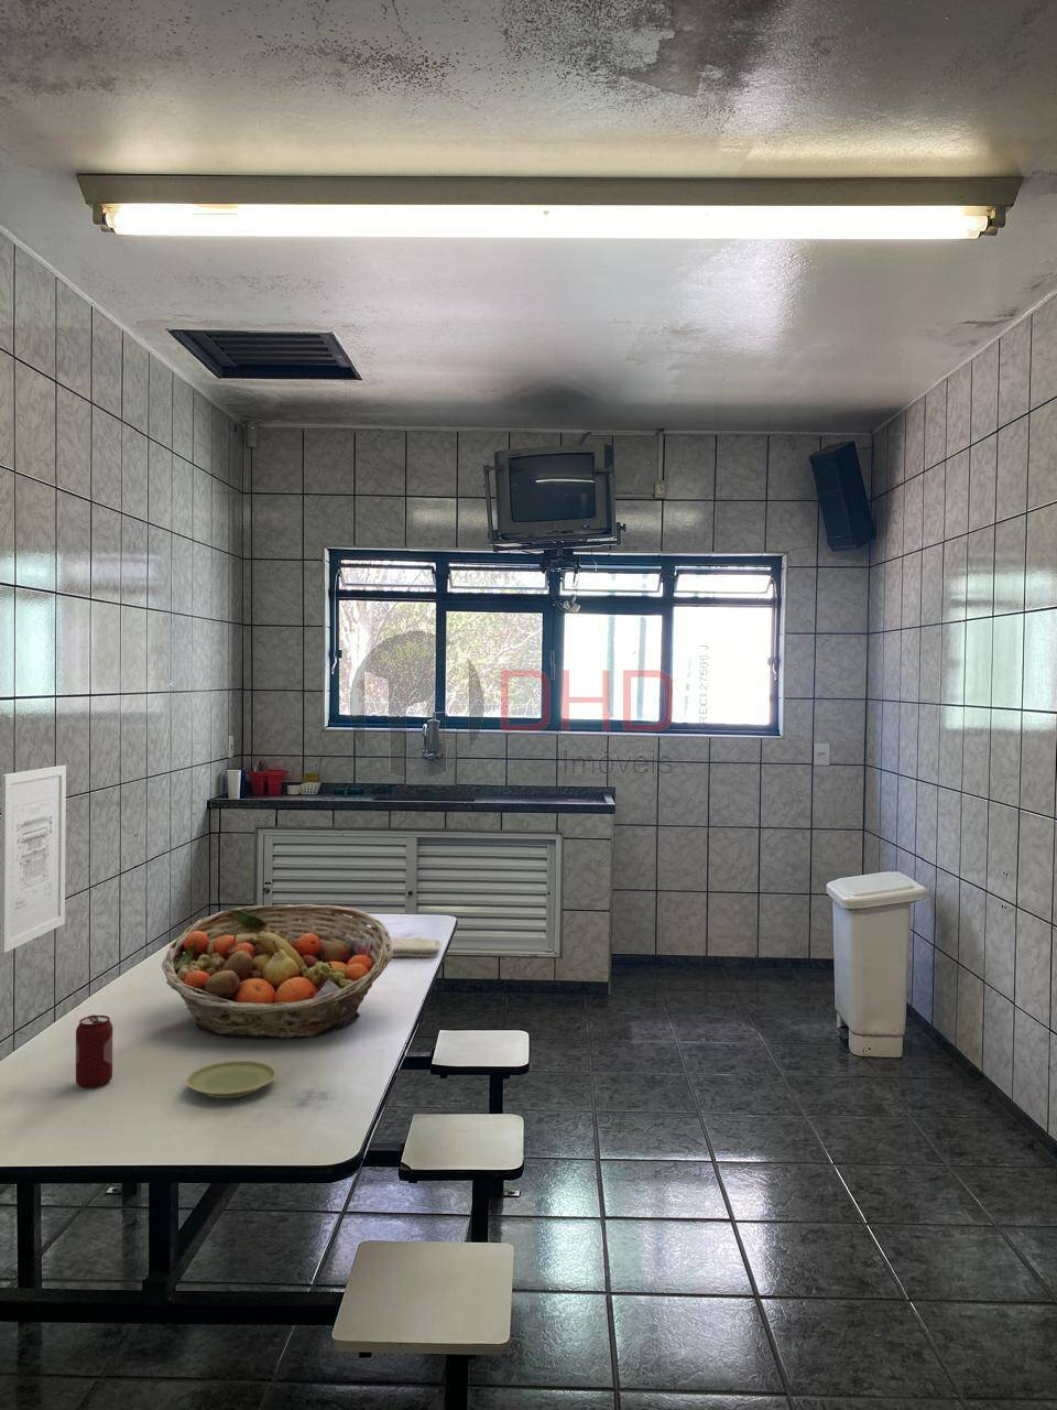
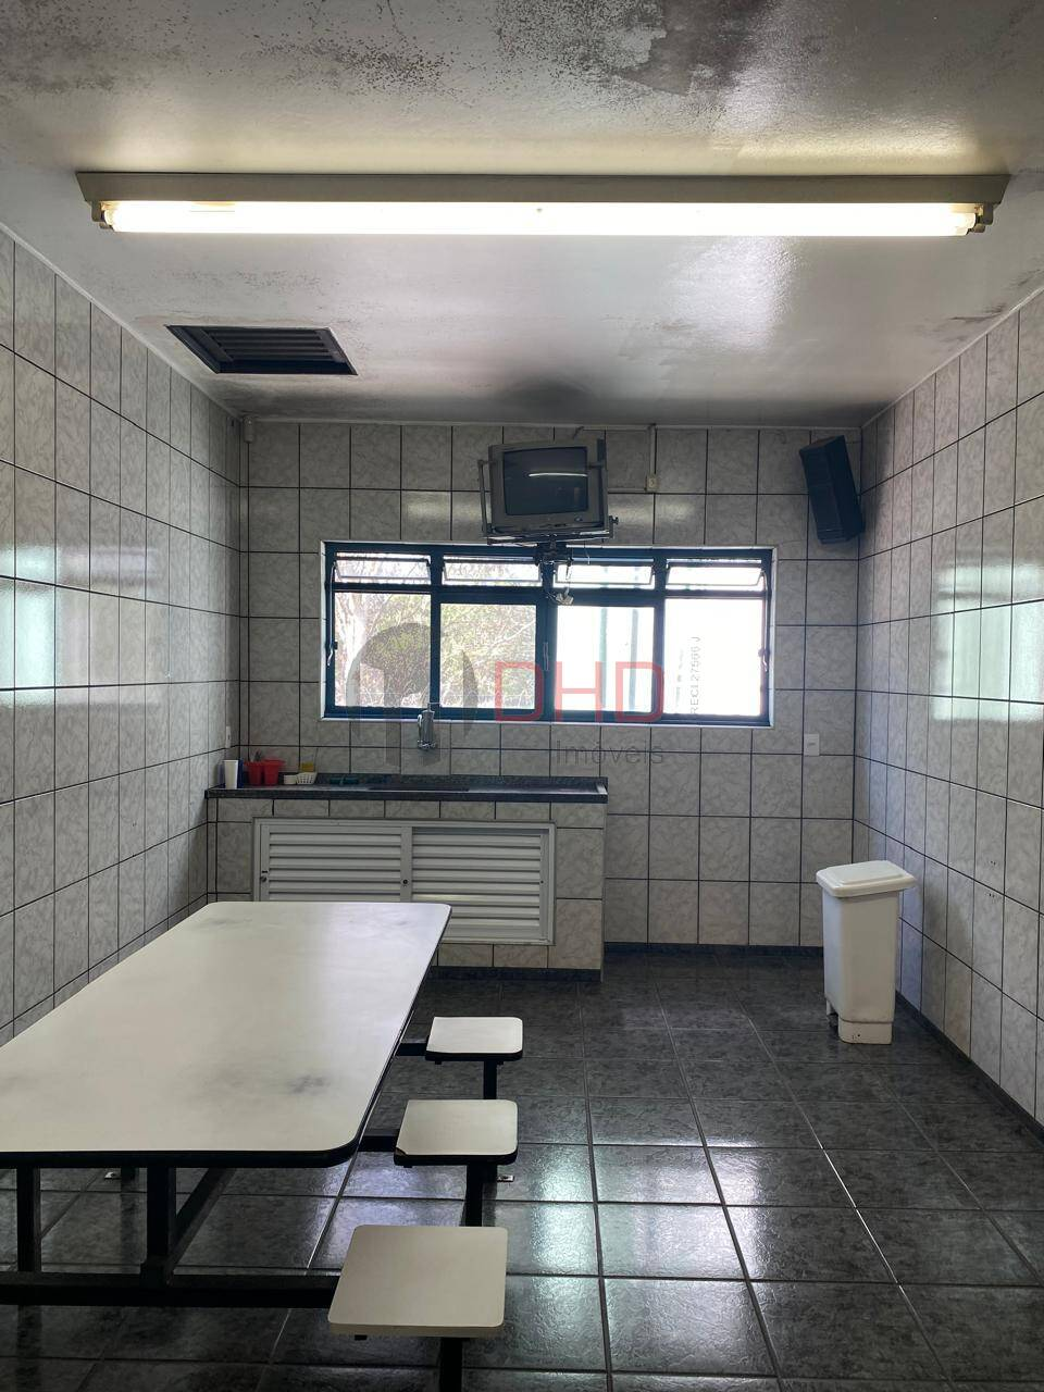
- wall art (34, 854)
- fruit basket (279, 968)
- beverage can (93, 1050)
- plate (231, 1080)
- washcloth (407, 946)
